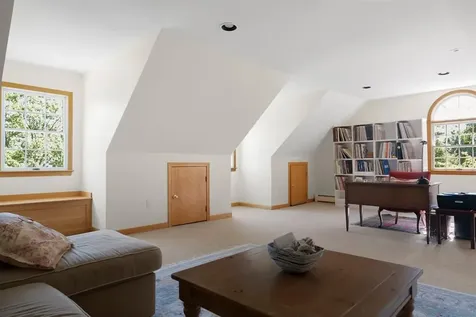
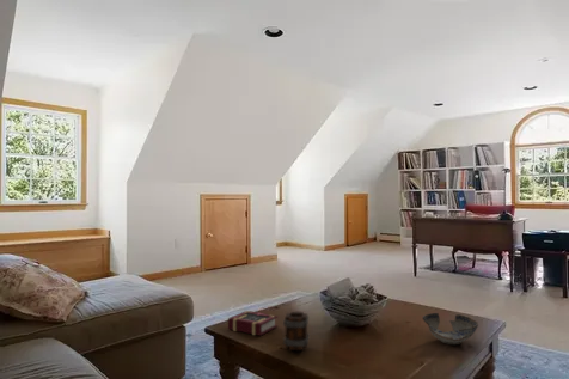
+ mug (296, 330)
+ decorative bowl (451, 331)
+ book (252, 322)
